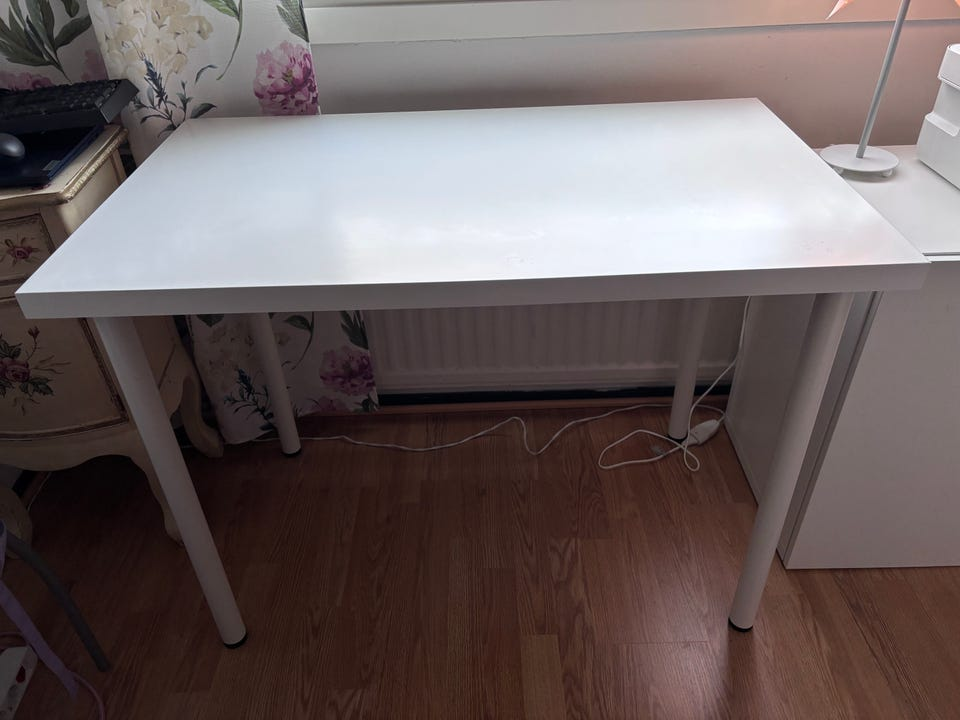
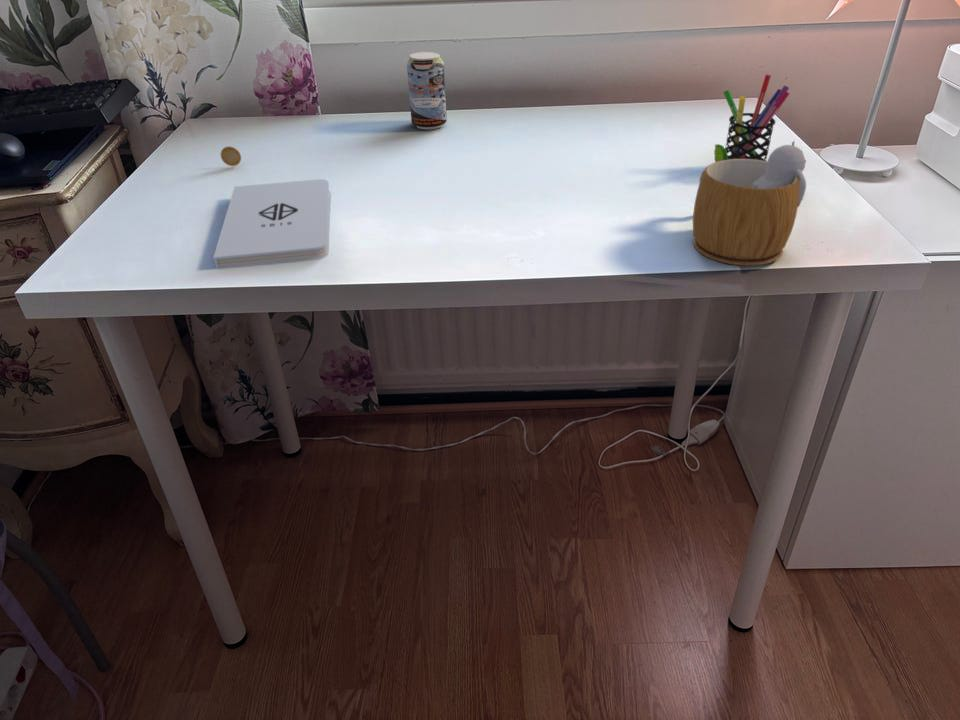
+ coin (230, 156)
+ notepad (277, 220)
+ mug (739, 192)
+ beverage can (427, 91)
+ pen holder (746, 124)
